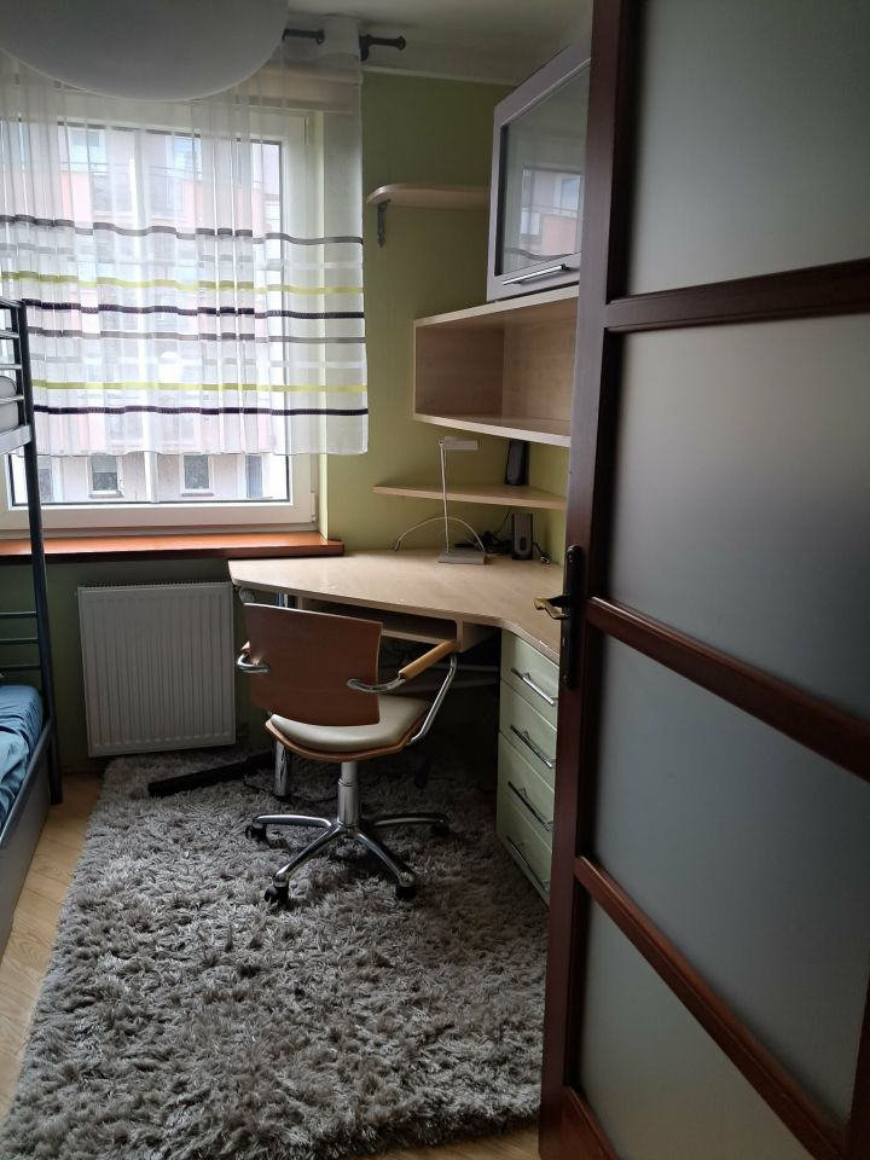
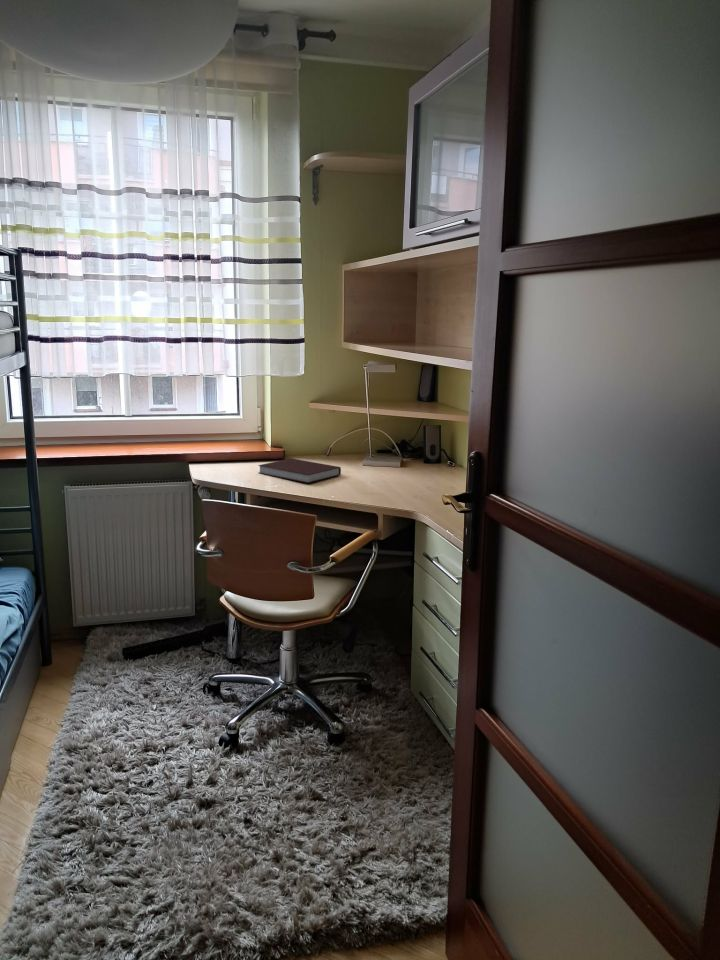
+ notebook (299, 470)
